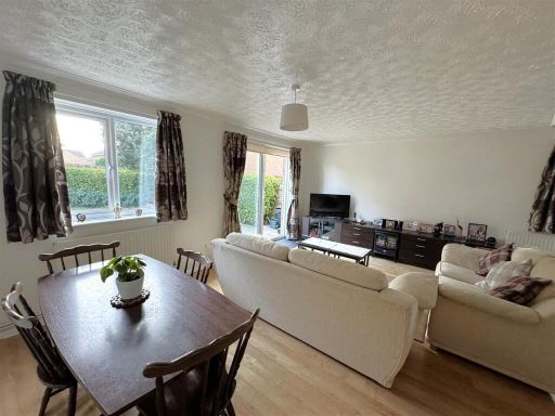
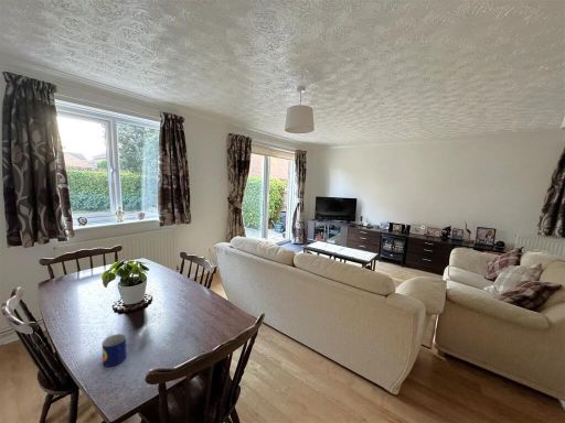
+ mug (116, 351)
